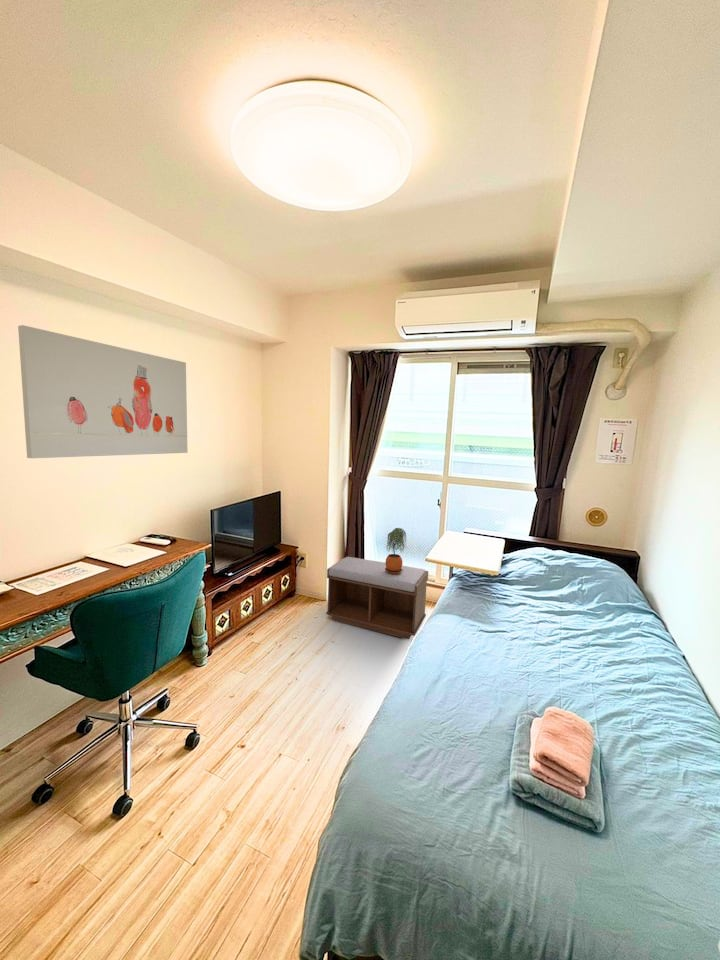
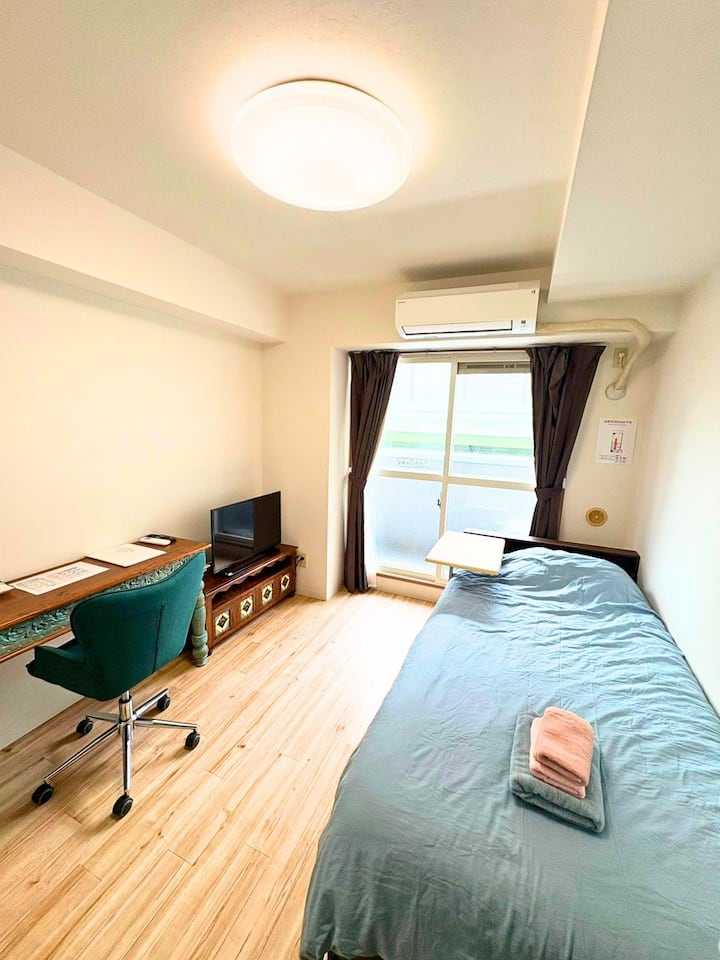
- potted plant (396, 549)
- wall art (119, 402)
- bench (376, 594)
